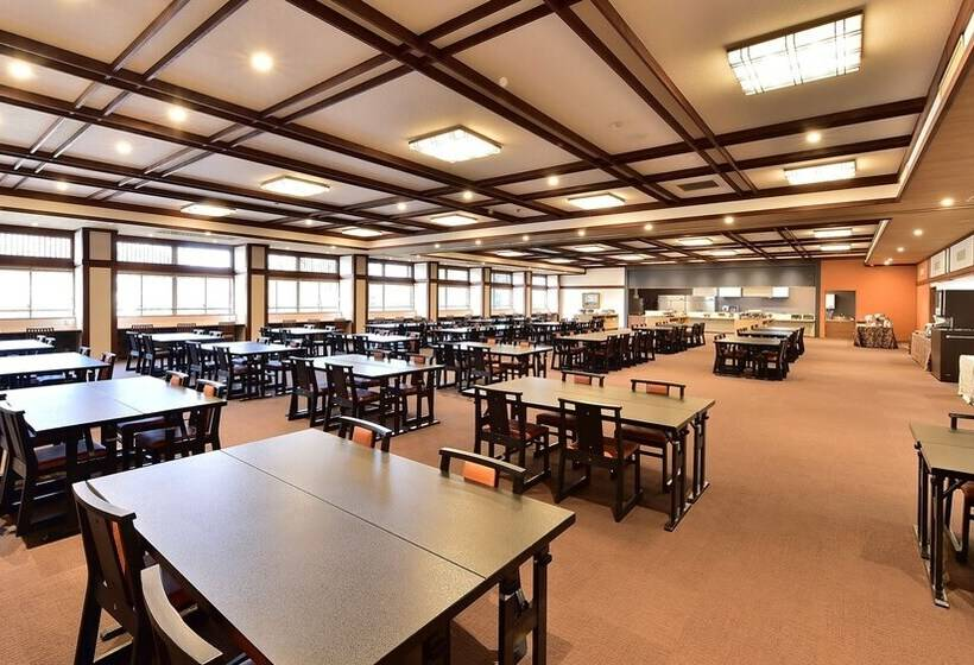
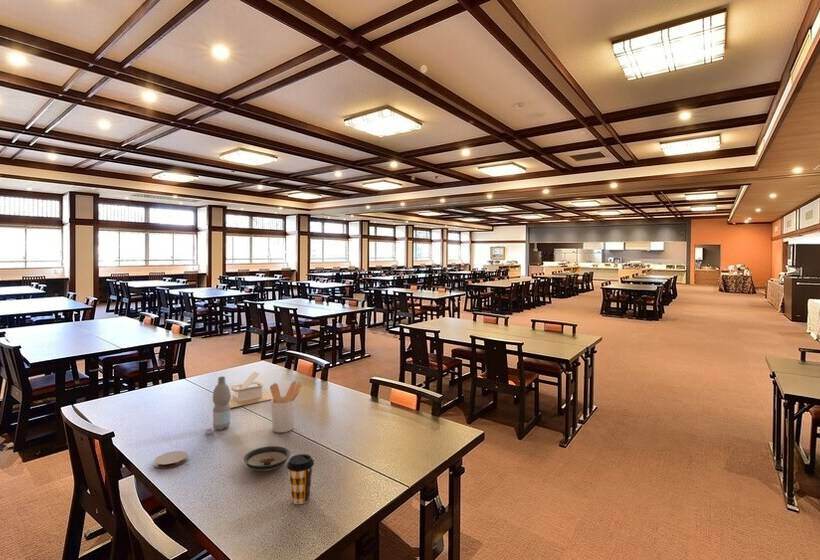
+ utensil holder (287, 405)
+ saucer (267, 460)
+ water bottle (217, 404)
+ coaster (171, 459)
+ napkin holder (247, 385)
+ coffee cup (300, 479)
